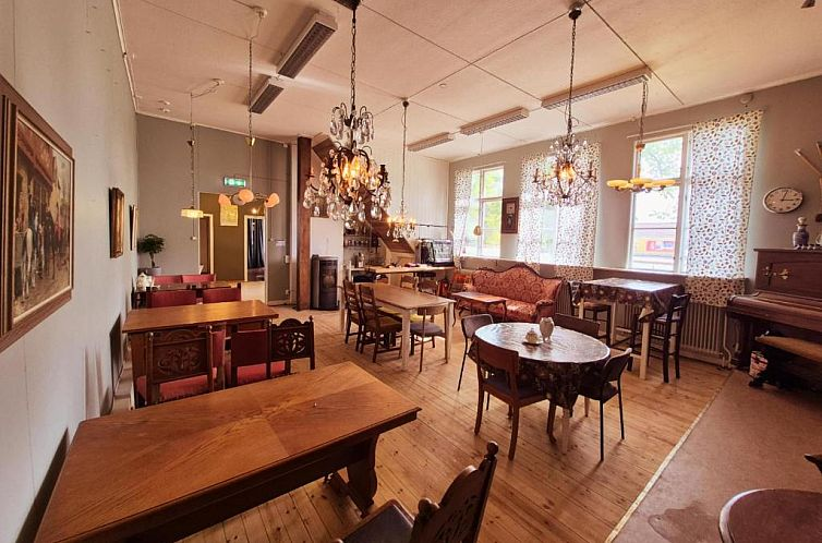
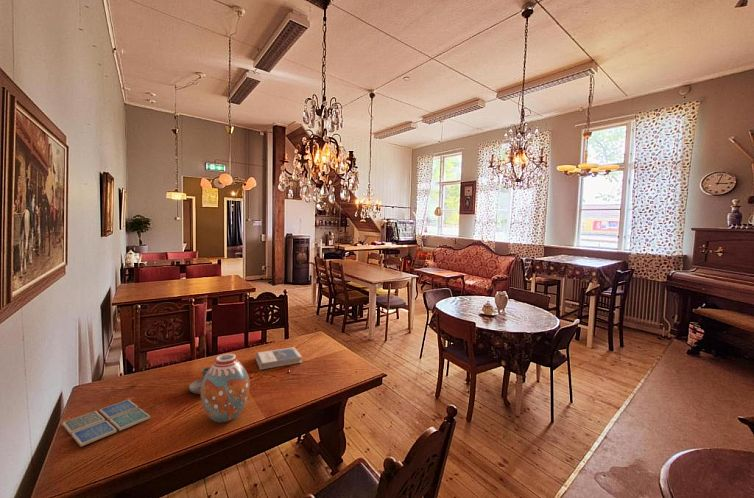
+ hardback book (278, 357)
+ candle holder (204, 376)
+ drink coaster (106, 420)
+ vase (225, 386)
